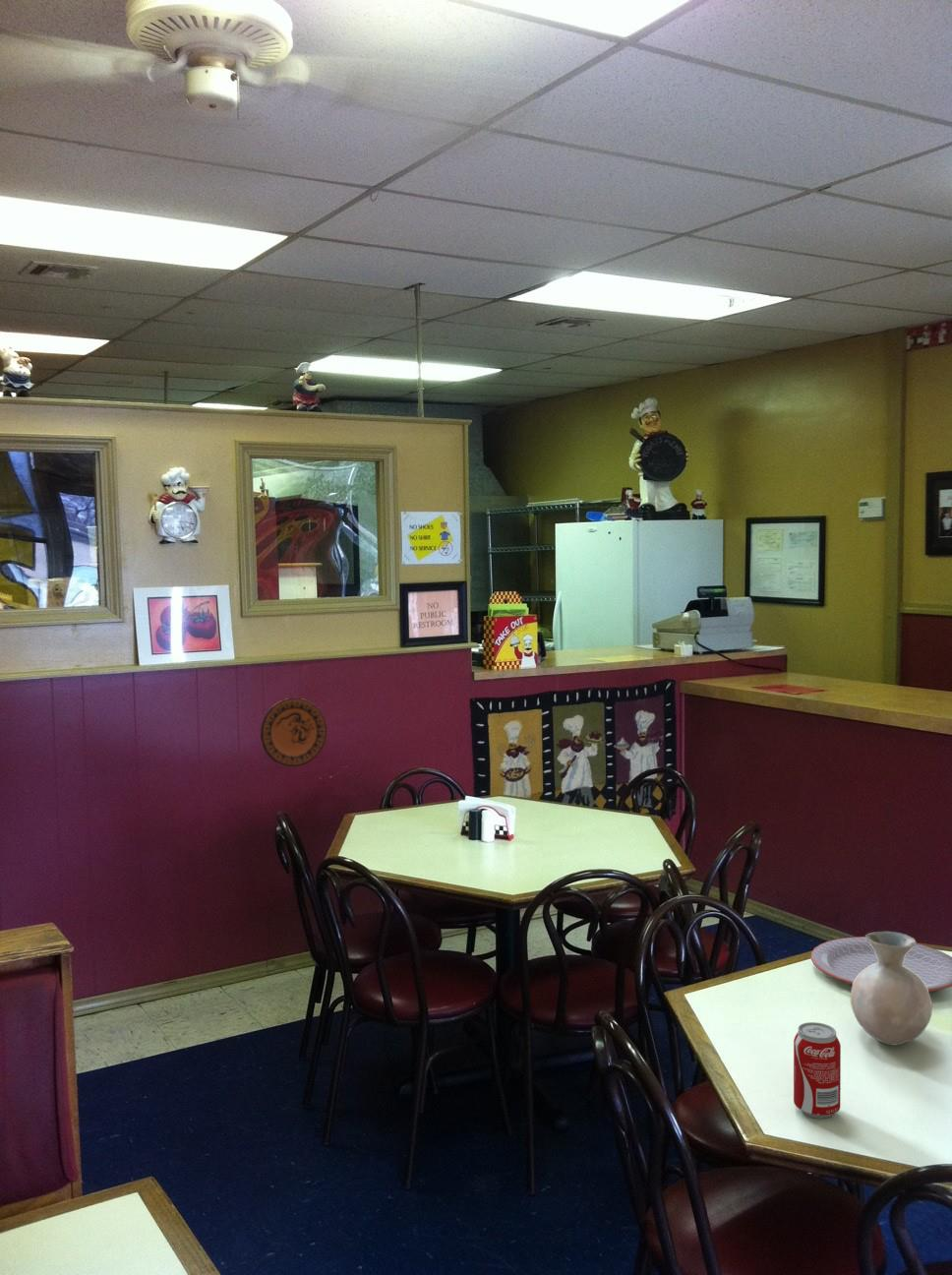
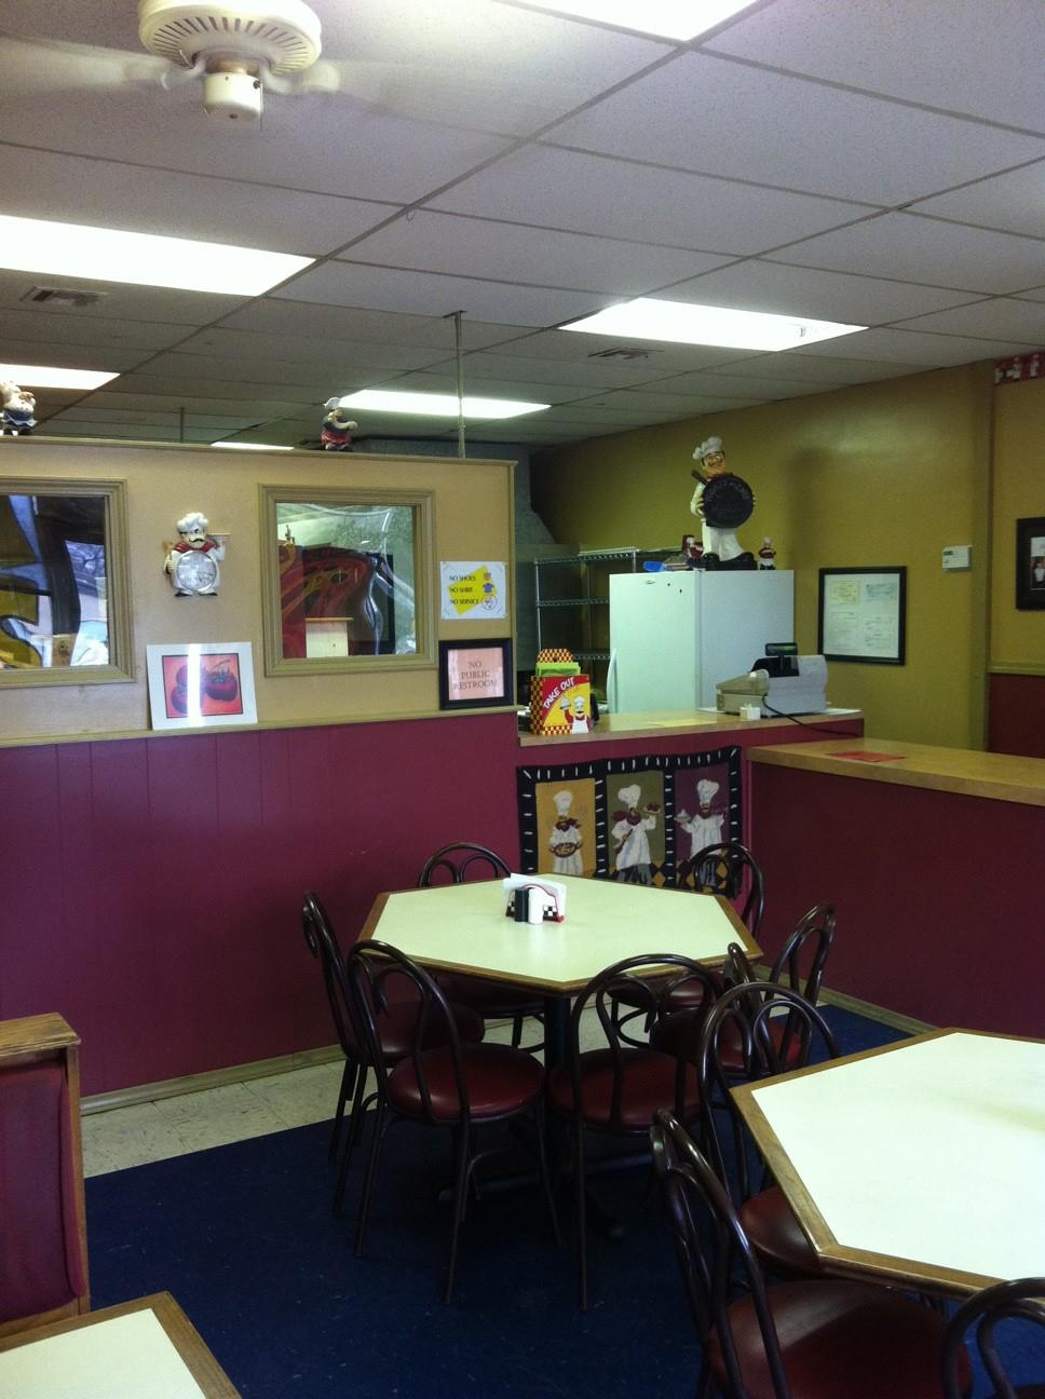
- vase (889, 987)
- plate (877, 962)
- beverage can (816, 1069)
- decorative plate (293, 732)
